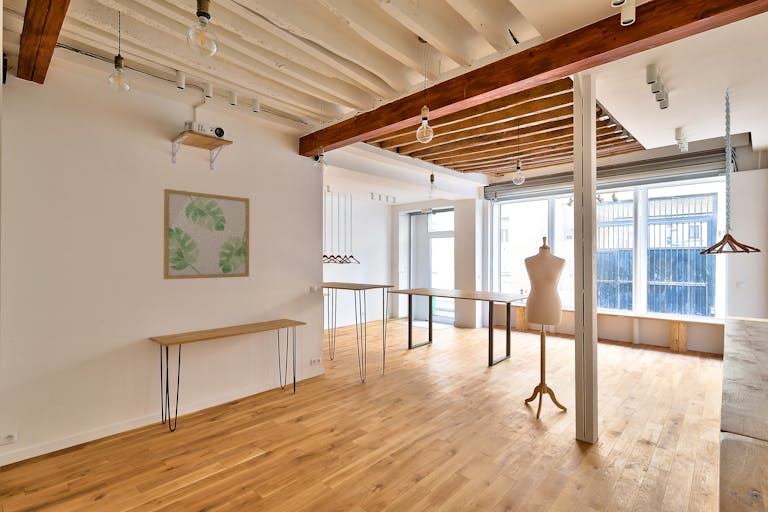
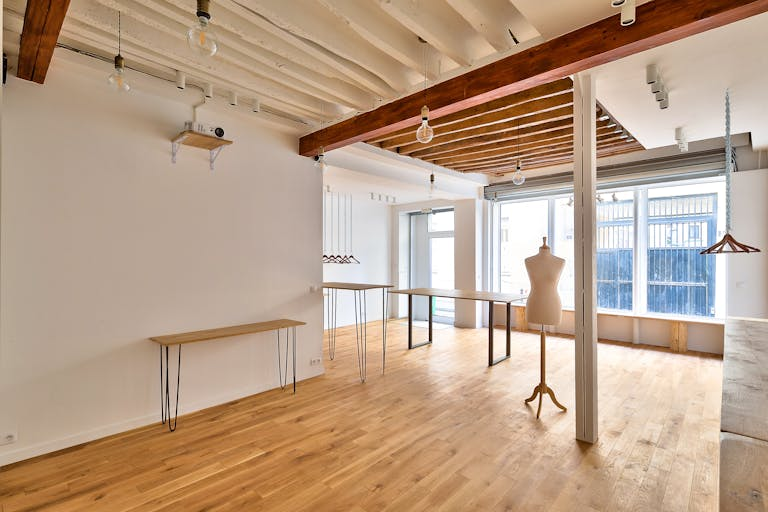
- wall art (209, 236)
